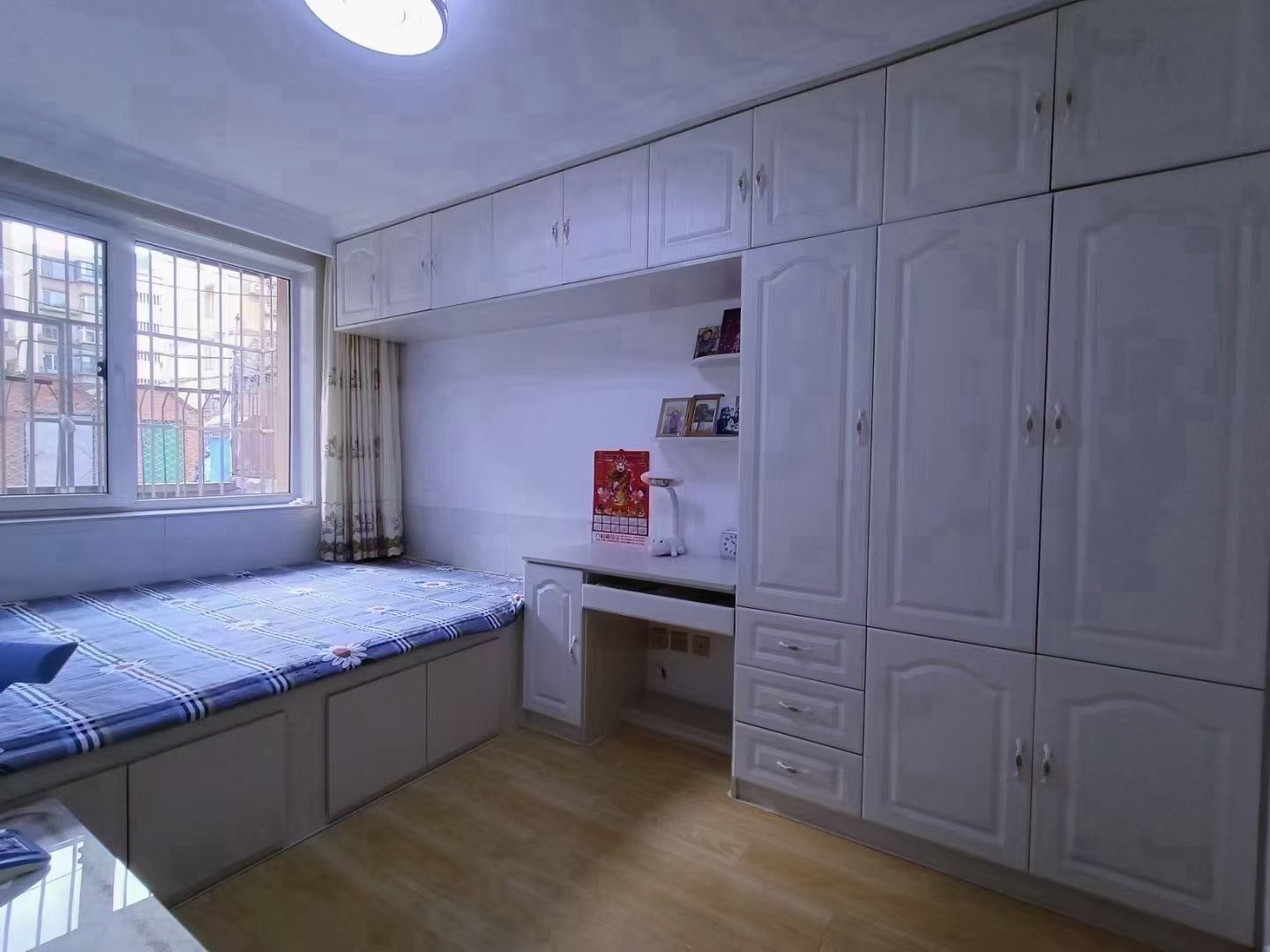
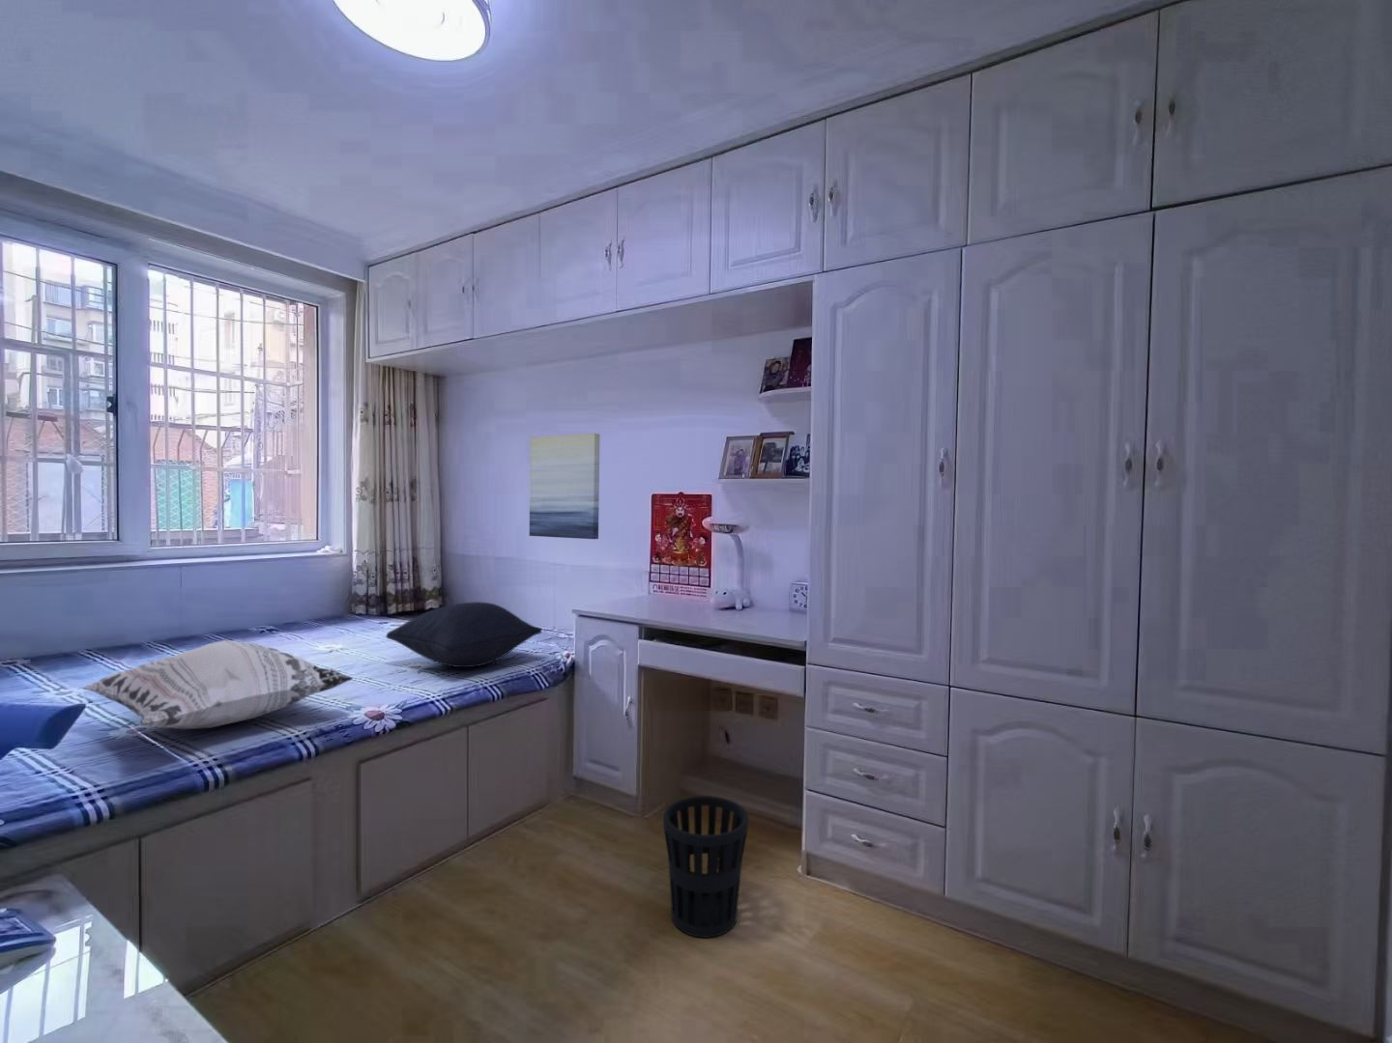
+ wastebasket (701, 864)
+ wall art (562, 485)
+ pillow (465, 632)
+ decorative pillow (224, 683)
